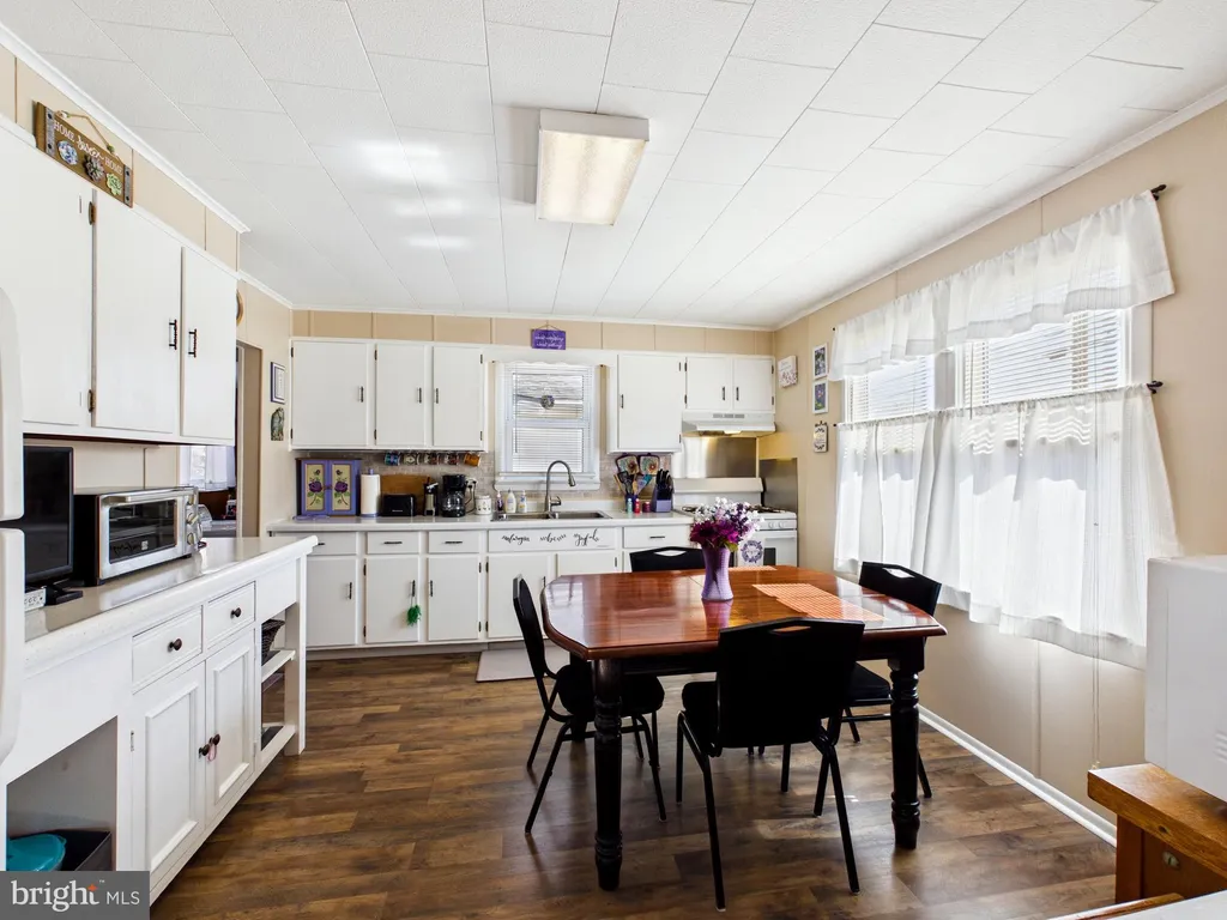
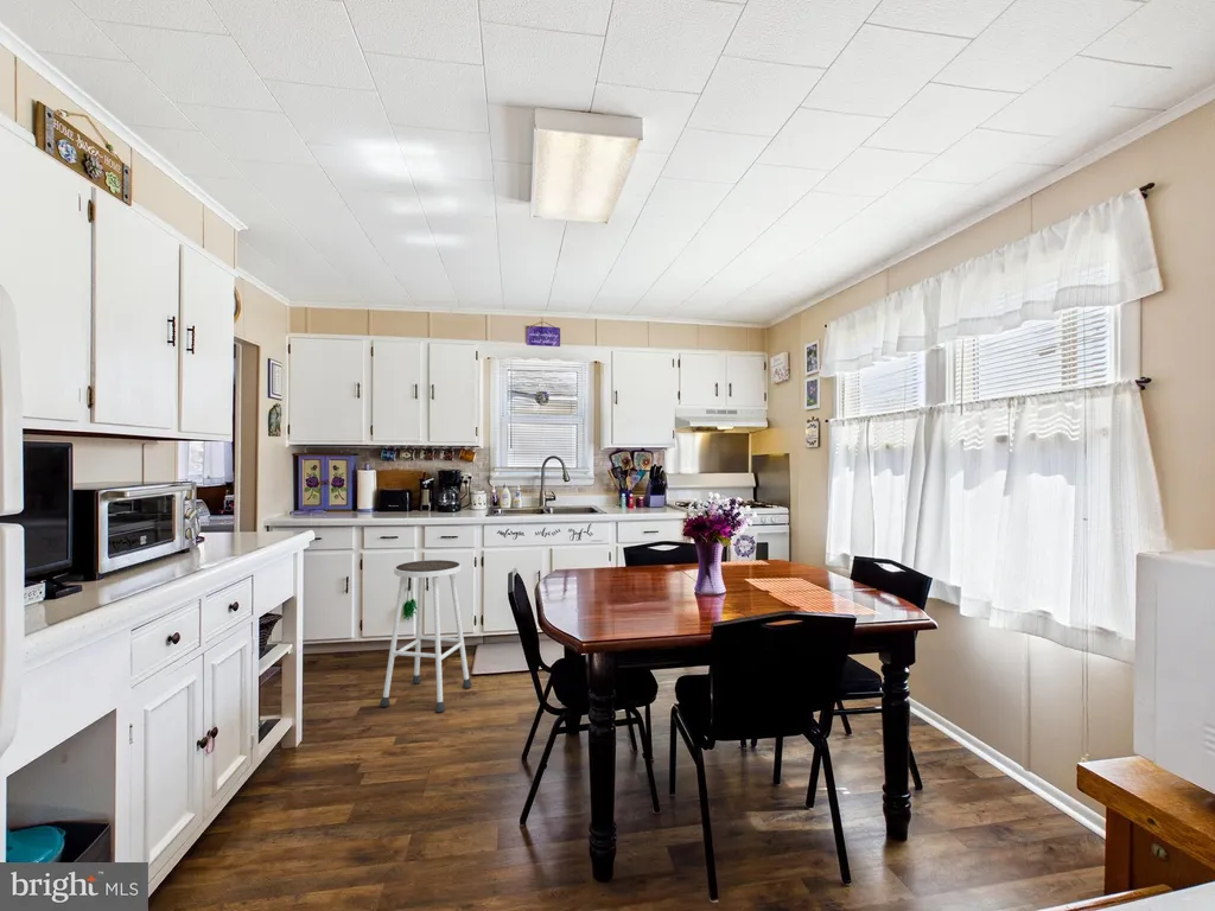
+ stool (427, 636)
